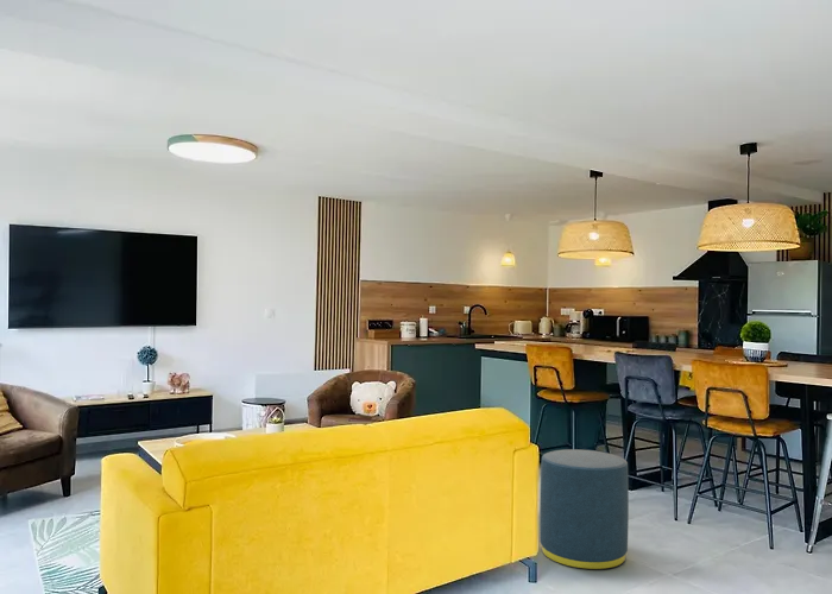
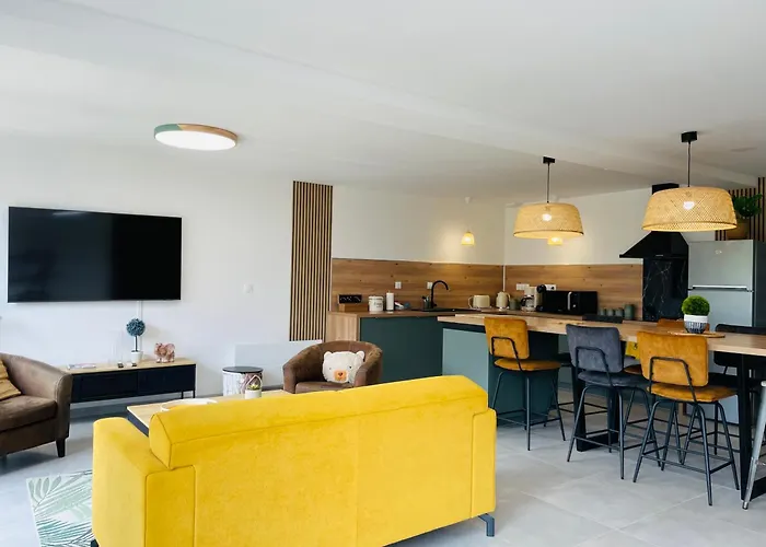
- ottoman (582, 505)
